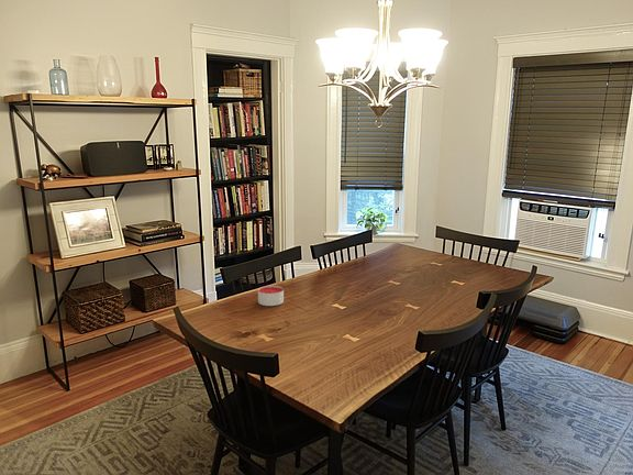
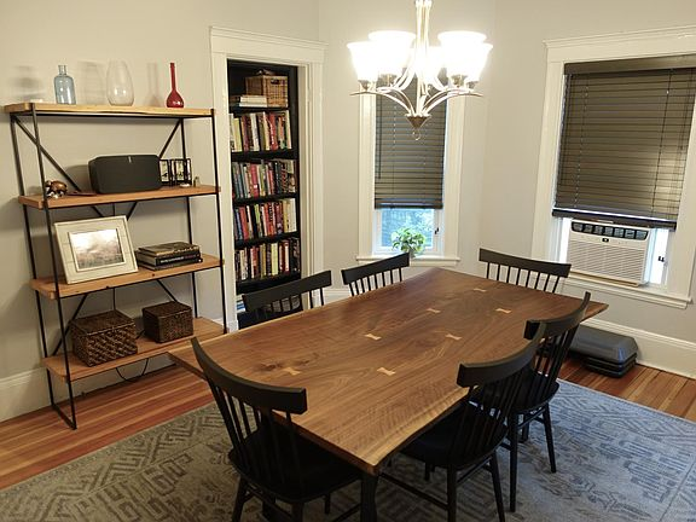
- candle (270, 295)
